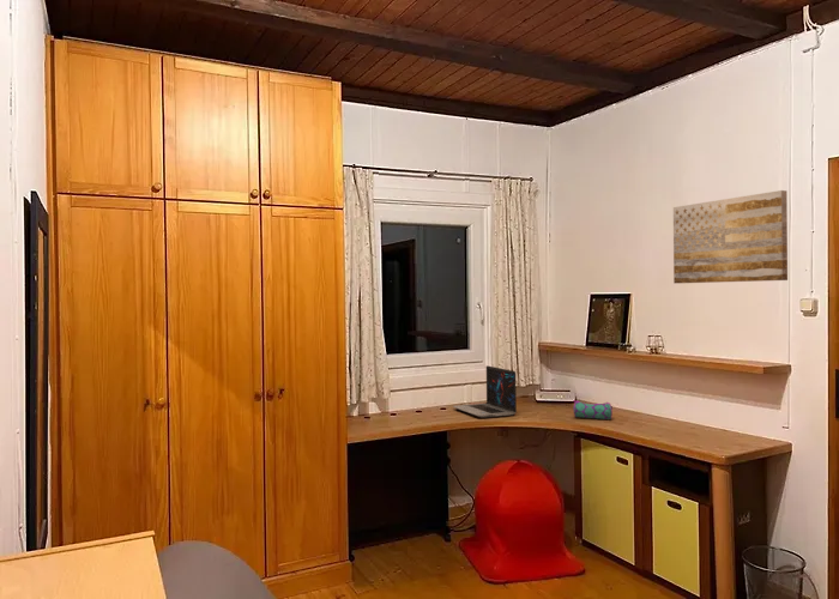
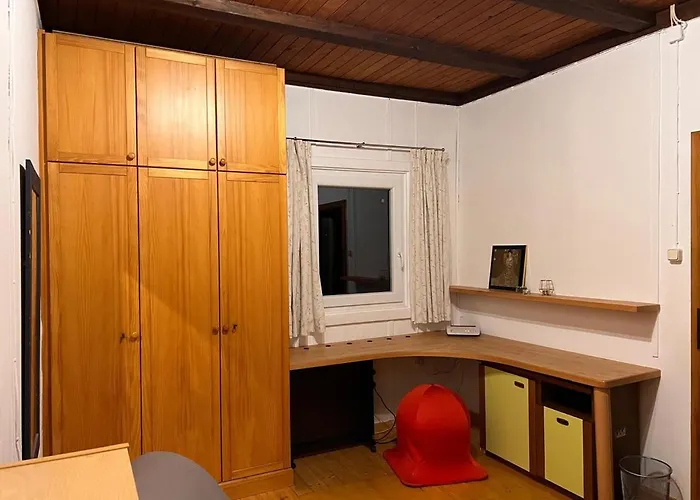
- wall art (725, 241)
- laptop (487, 391)
- pencil case (592, 409)
